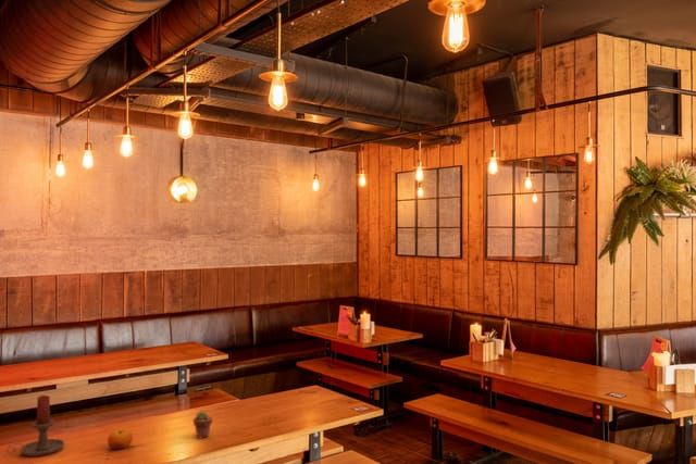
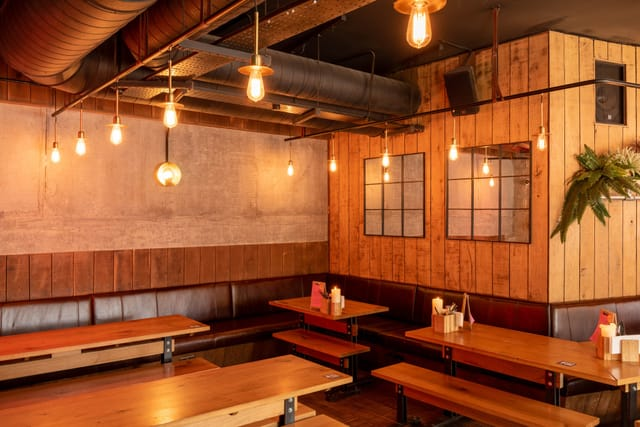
- potted succulent (202, 423)
- candle holder (36, 424)
- fruit (120, 438)
